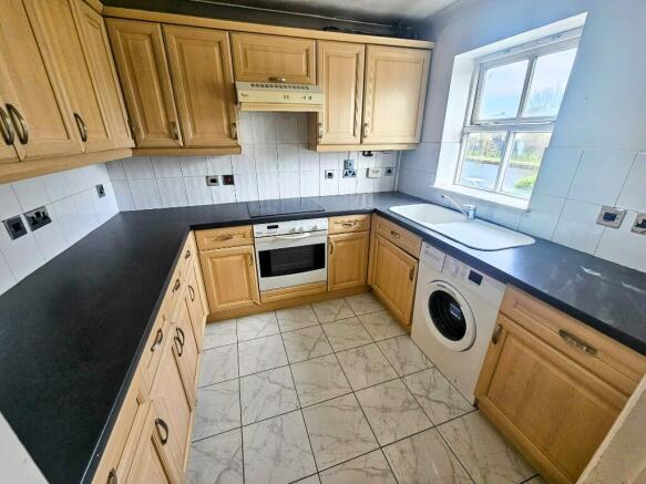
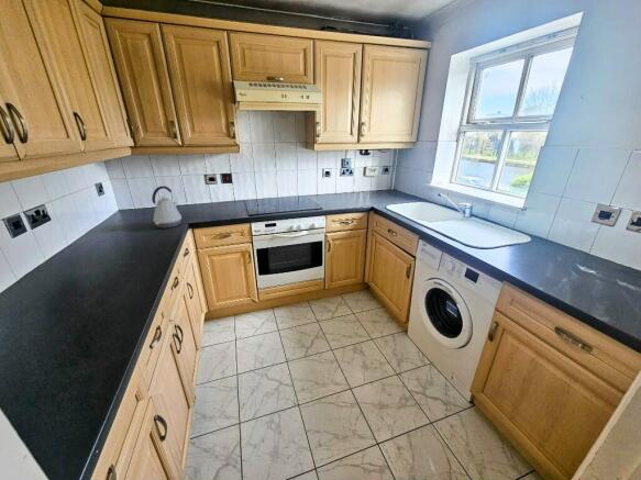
+ kettle (165, 205)
